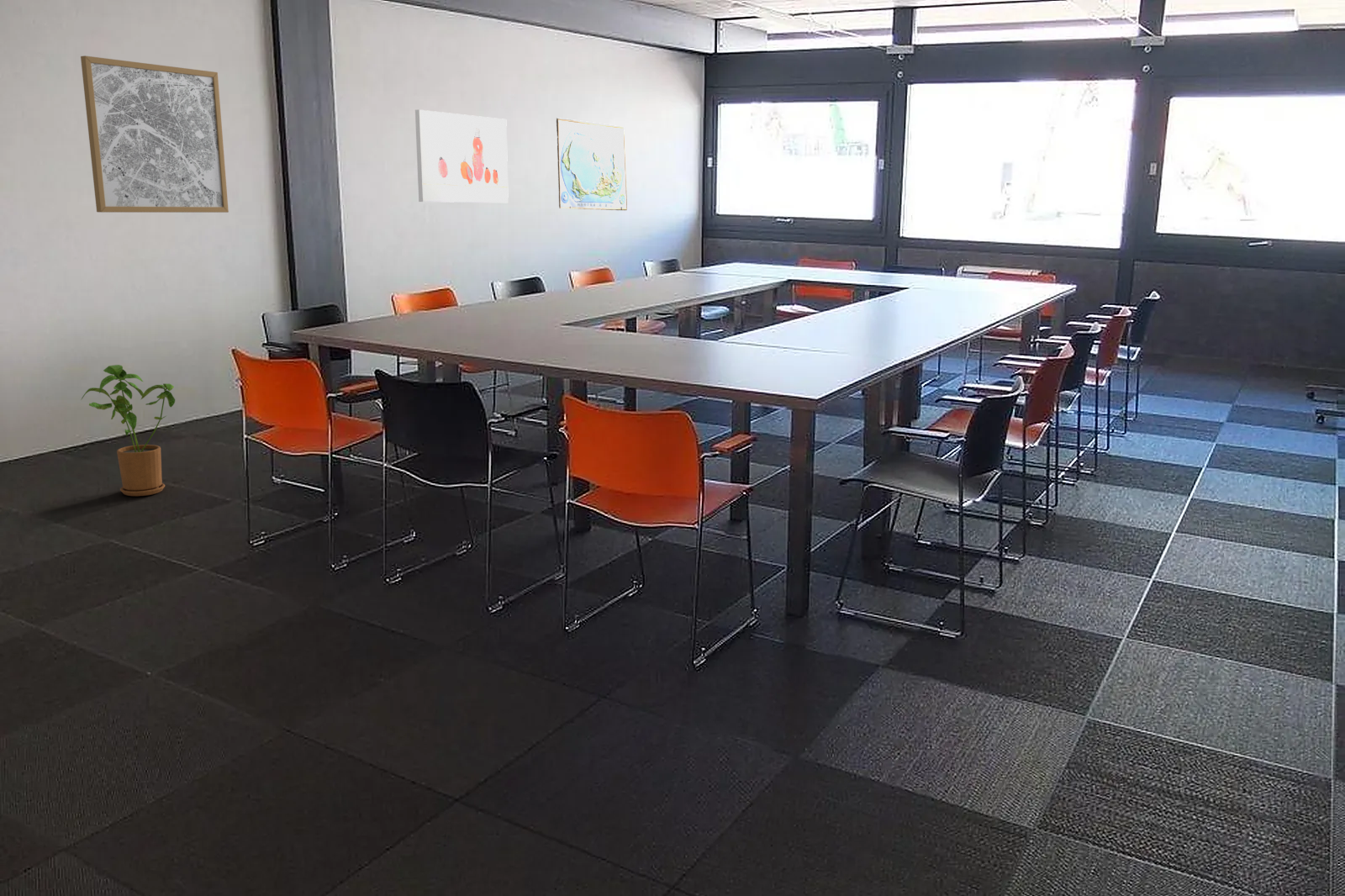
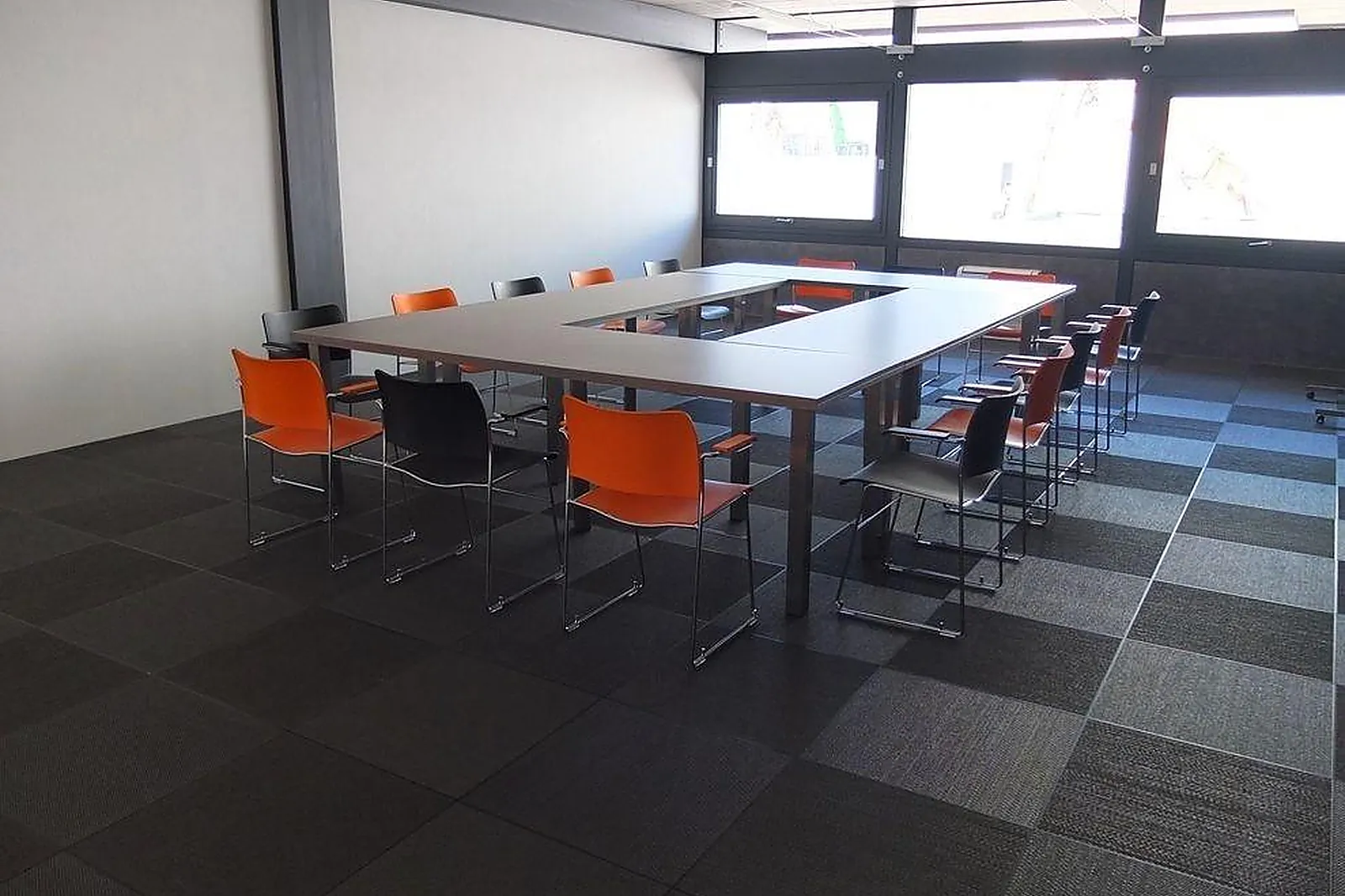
- wall art (464, 159)
- wall art (159, 140)
- world map (593, 166)
- house plant (129, 429)
